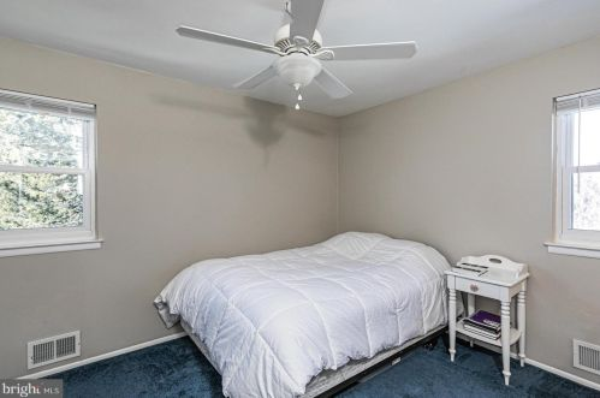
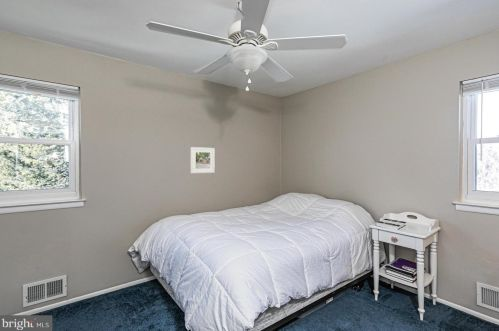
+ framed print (202, 160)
